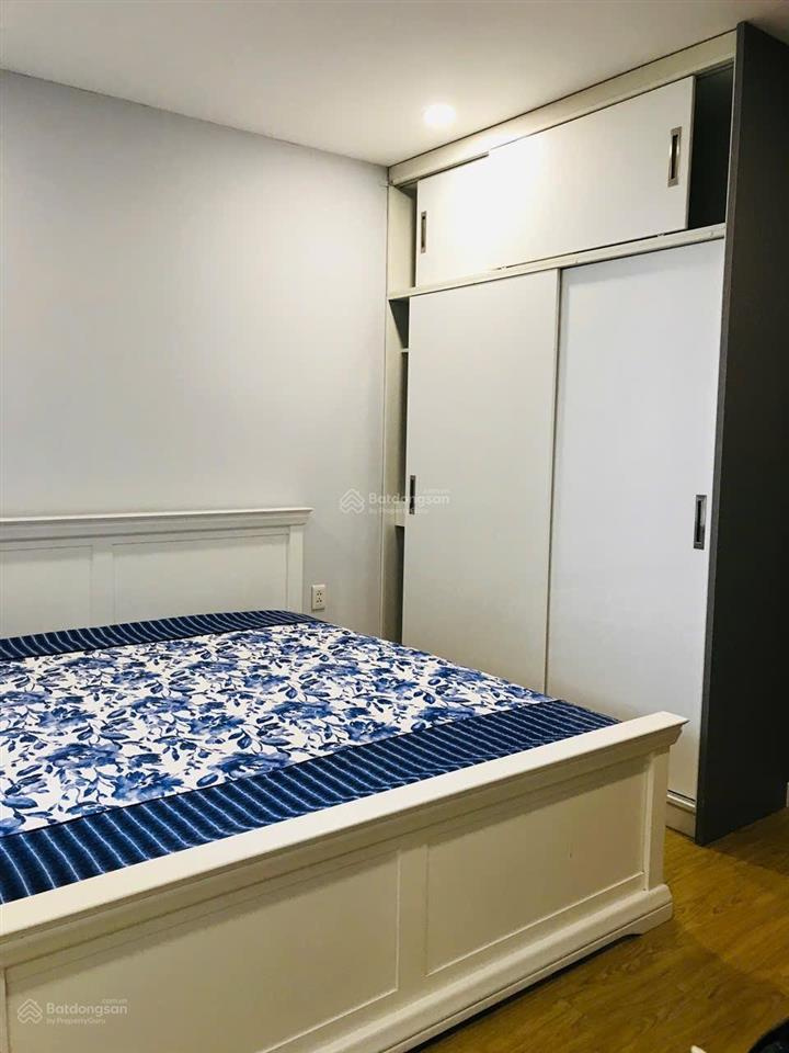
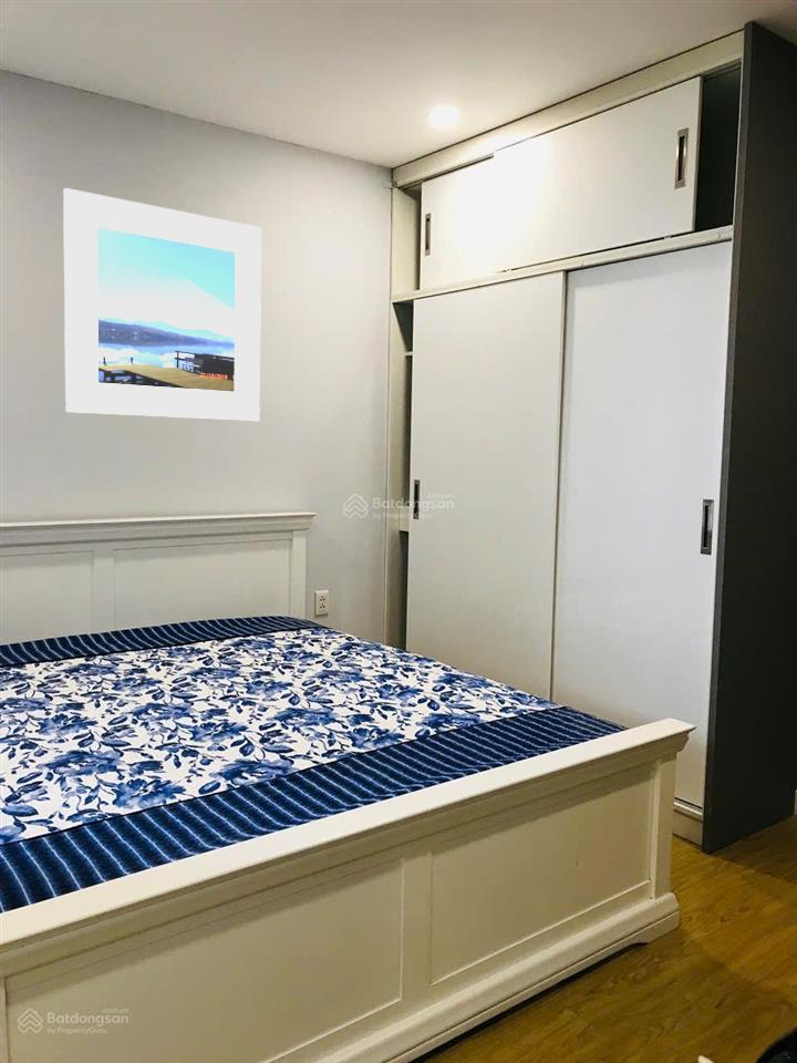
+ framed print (168, 314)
